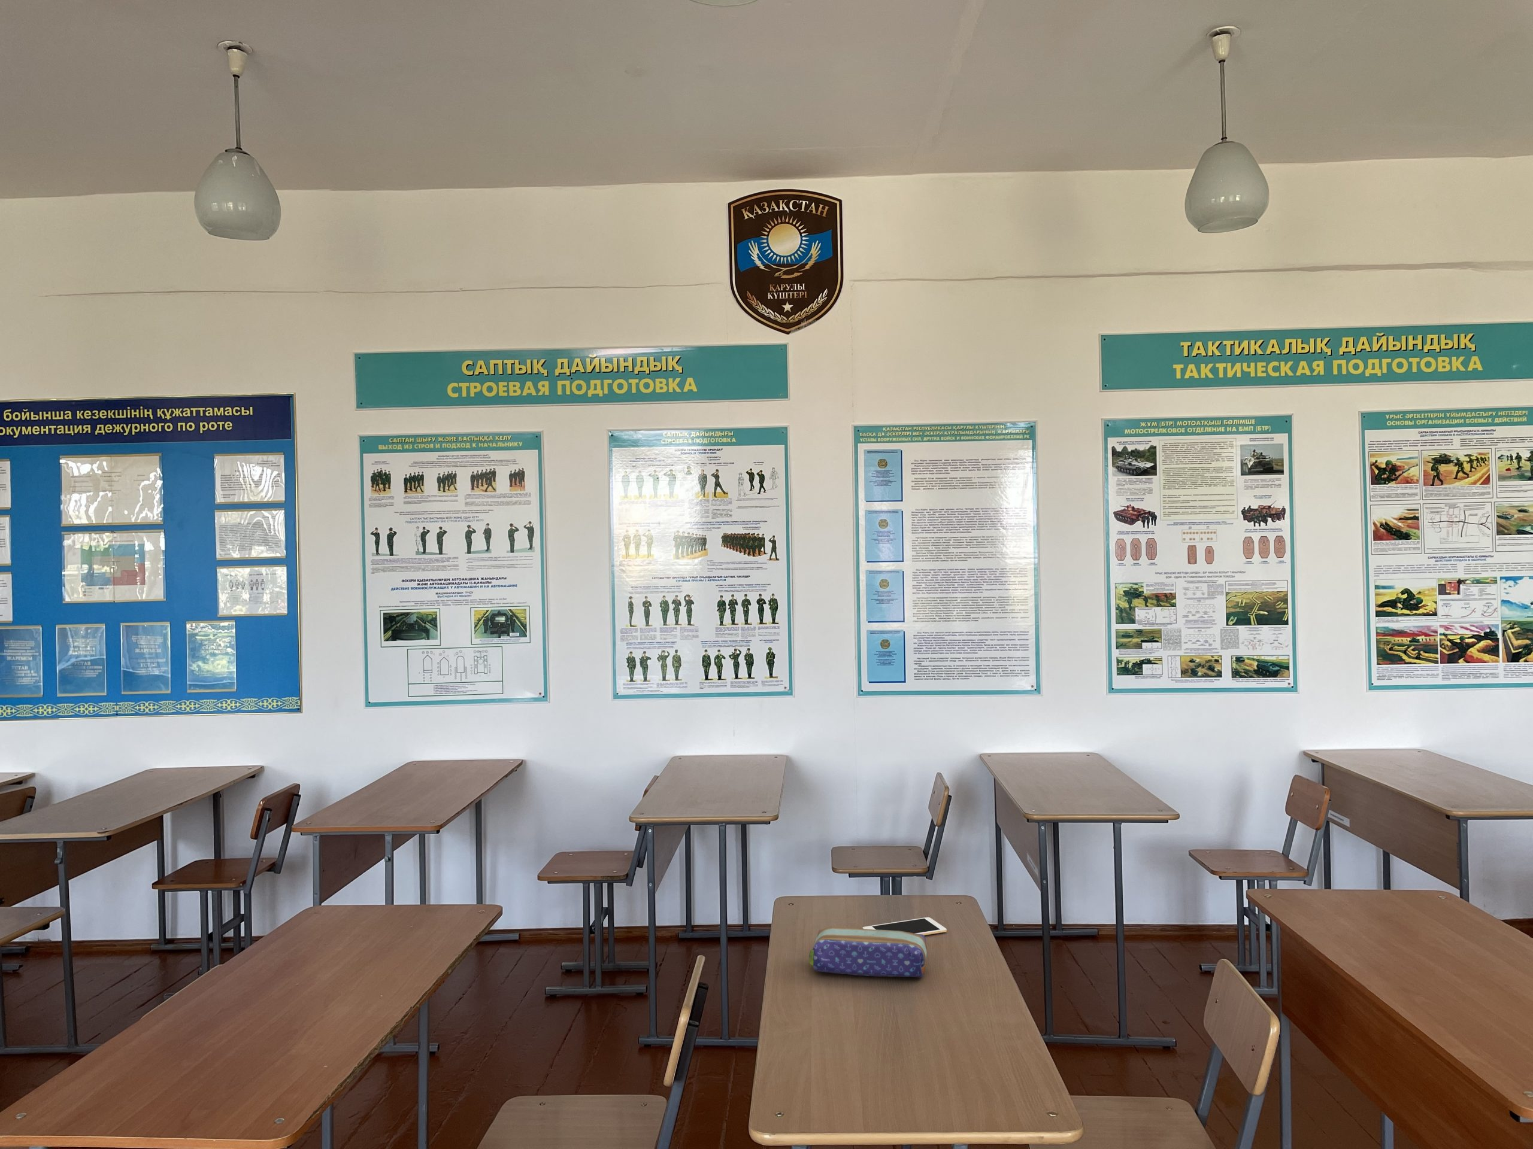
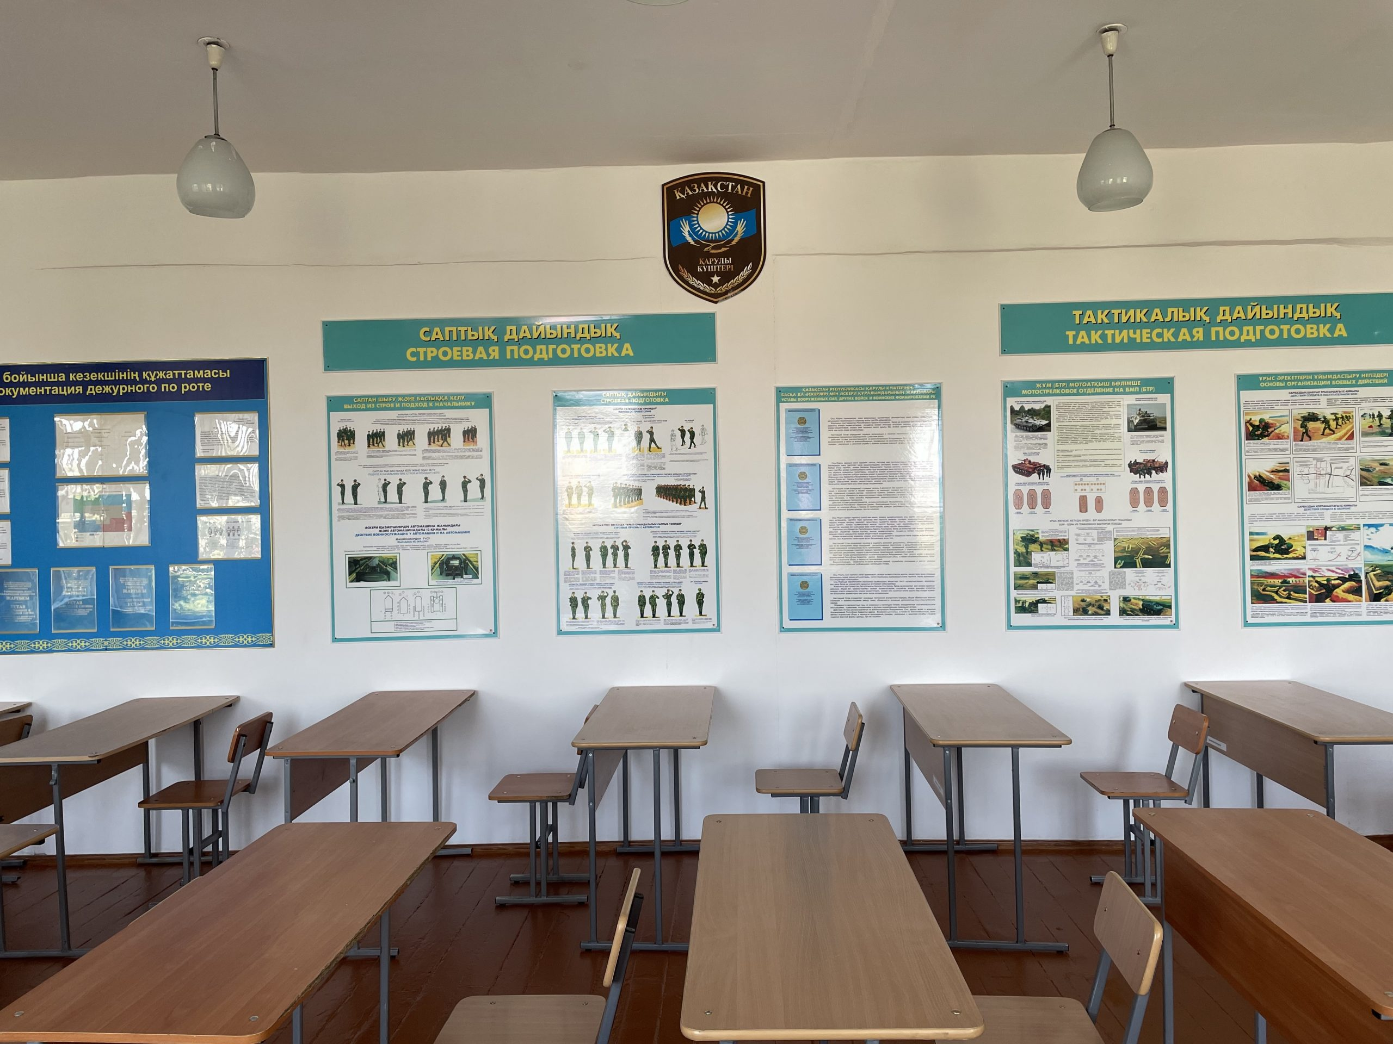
- cell phone (904, 929)
- pencil case (868, 951)
